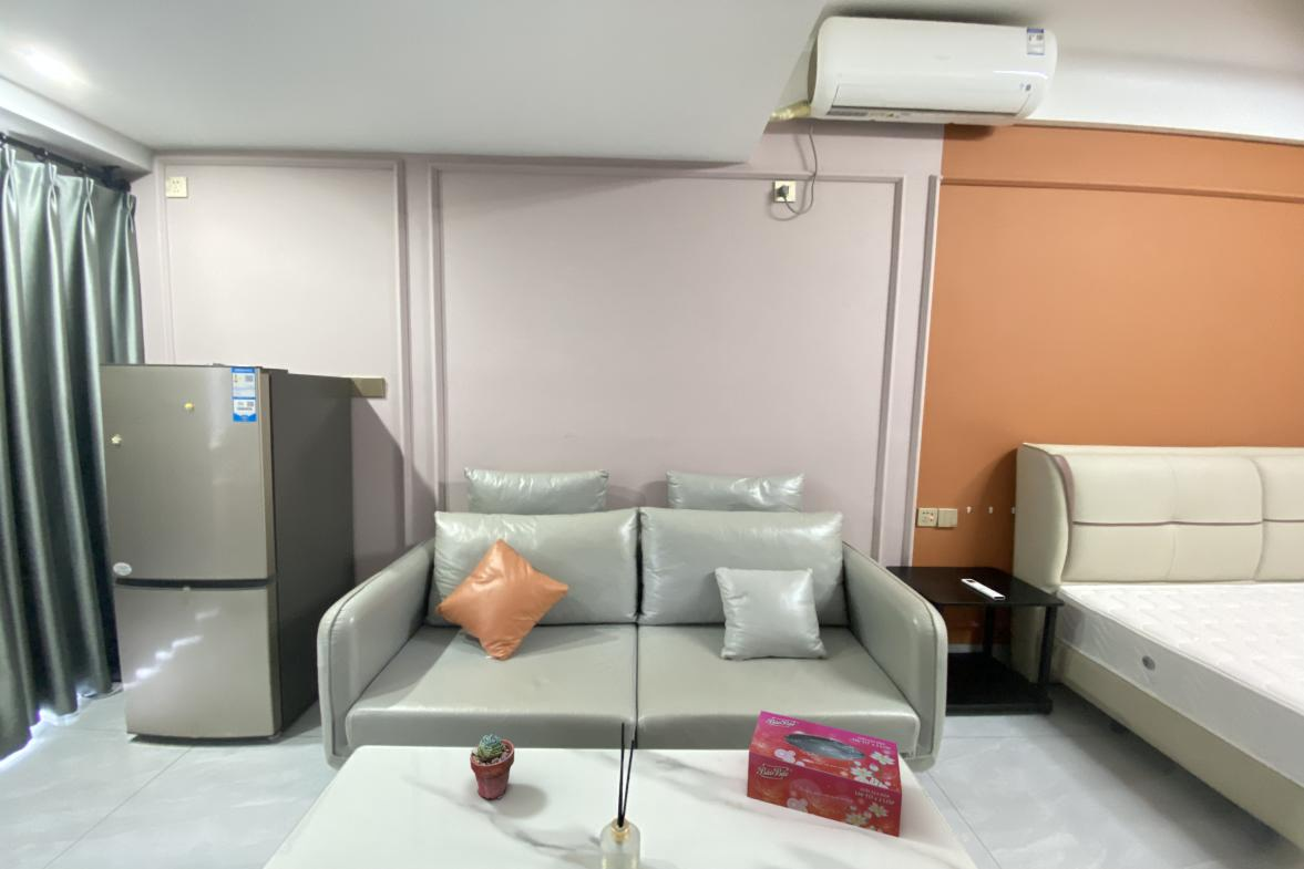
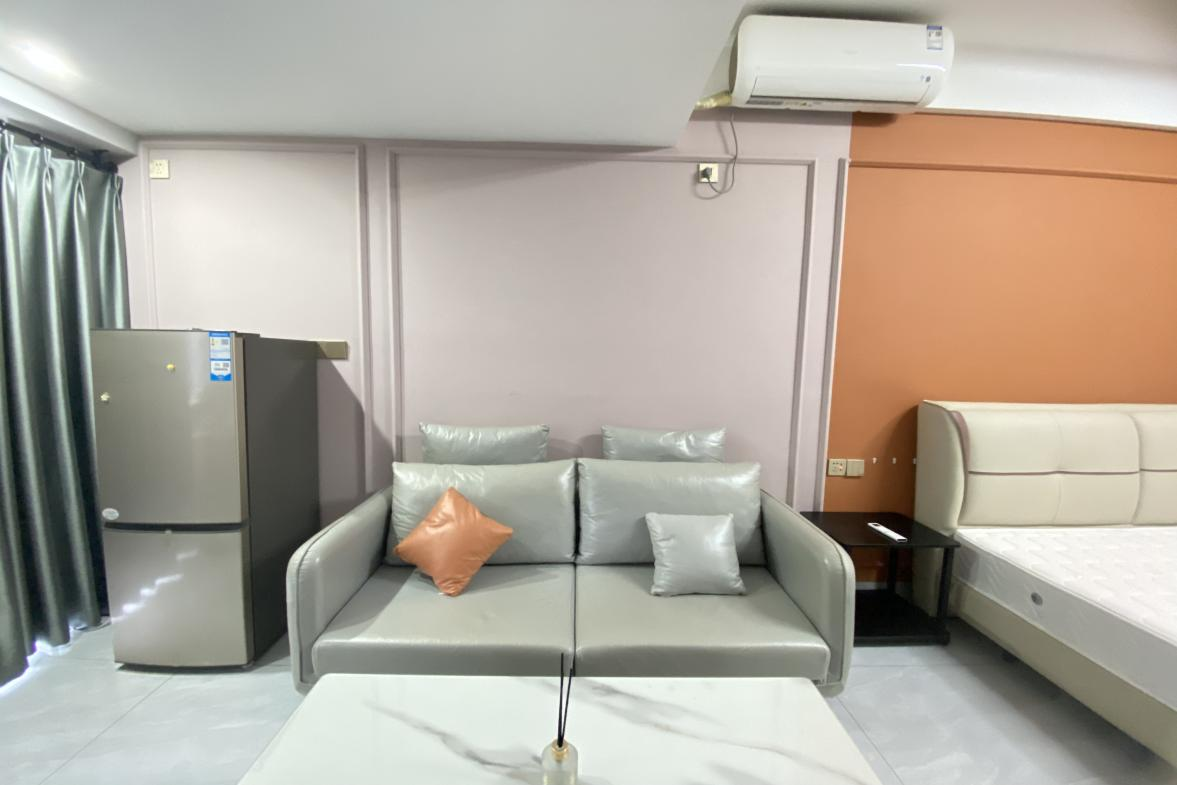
- tissue box (822, 768)
- potted succulent (492, 763)
